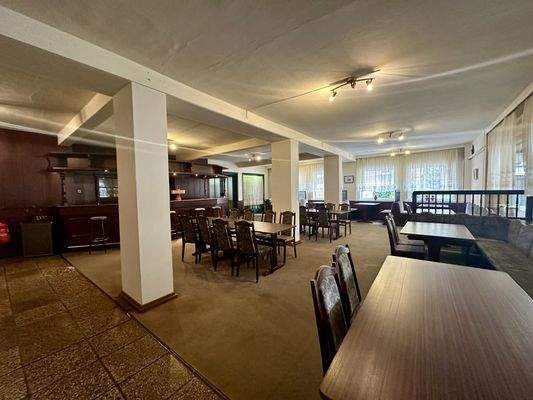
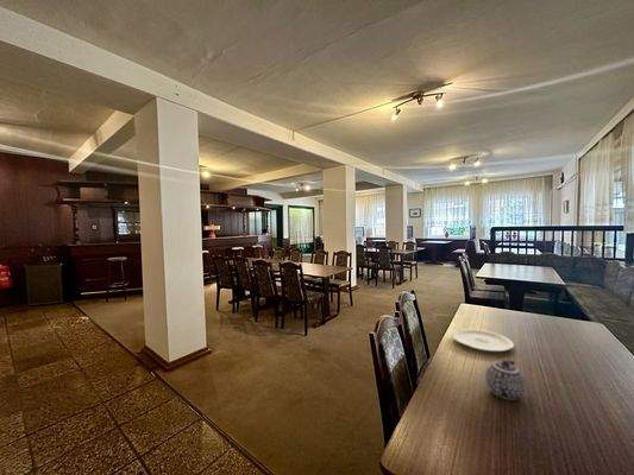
+ teapot (504, 376)
+ plate (481, 340)
